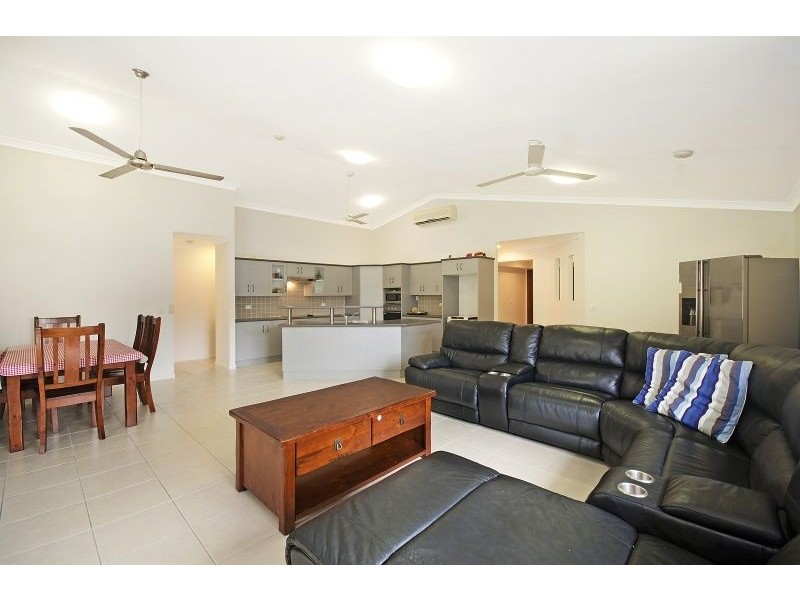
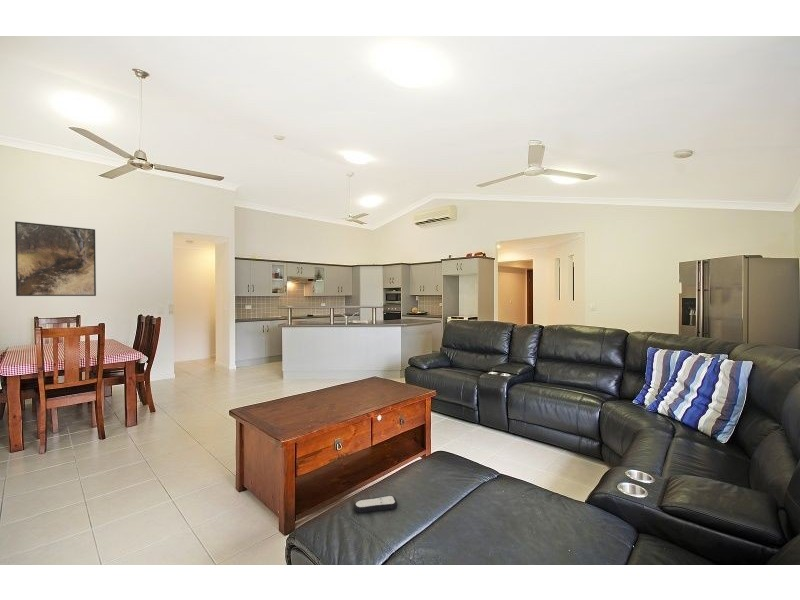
+ remote control (375, 503)
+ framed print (57, 260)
